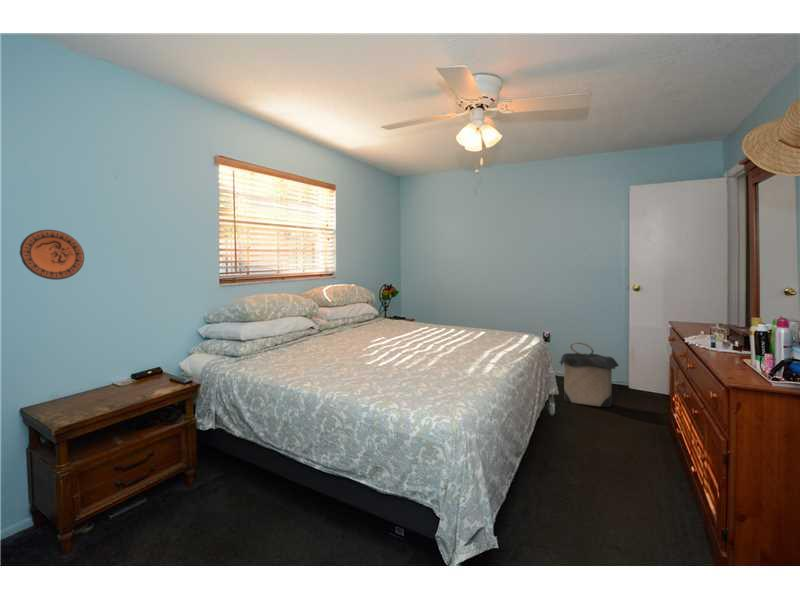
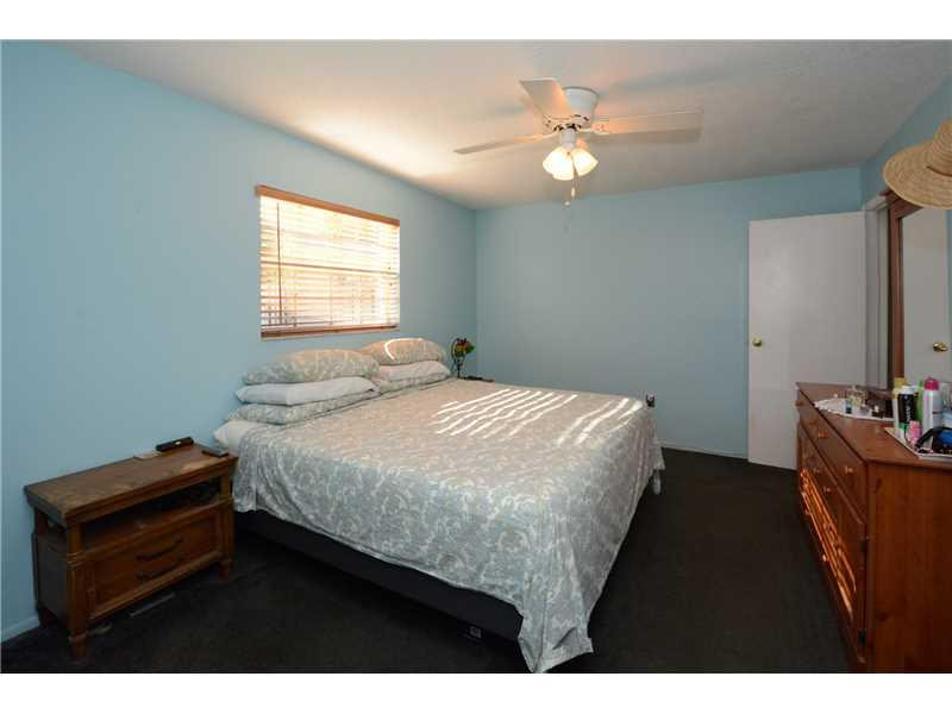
- decorative plate (53, 254)
- laundry hamper (588, 372)
